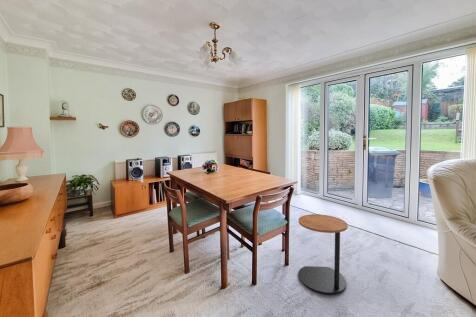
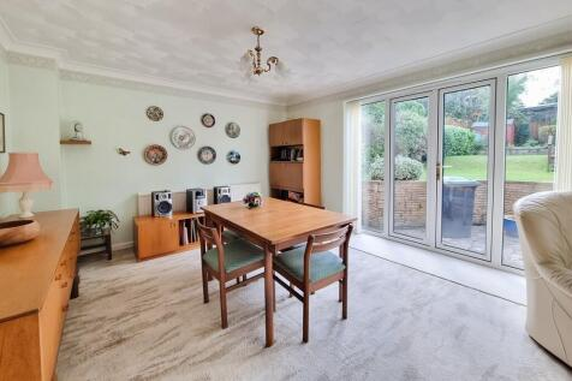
- side table (335, 250)
